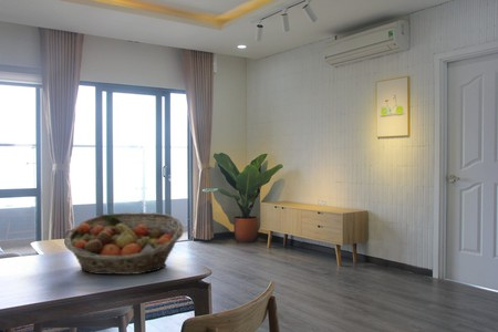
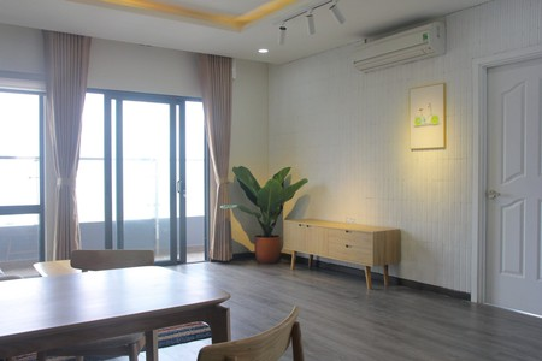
- fruit basket (125, 241)
